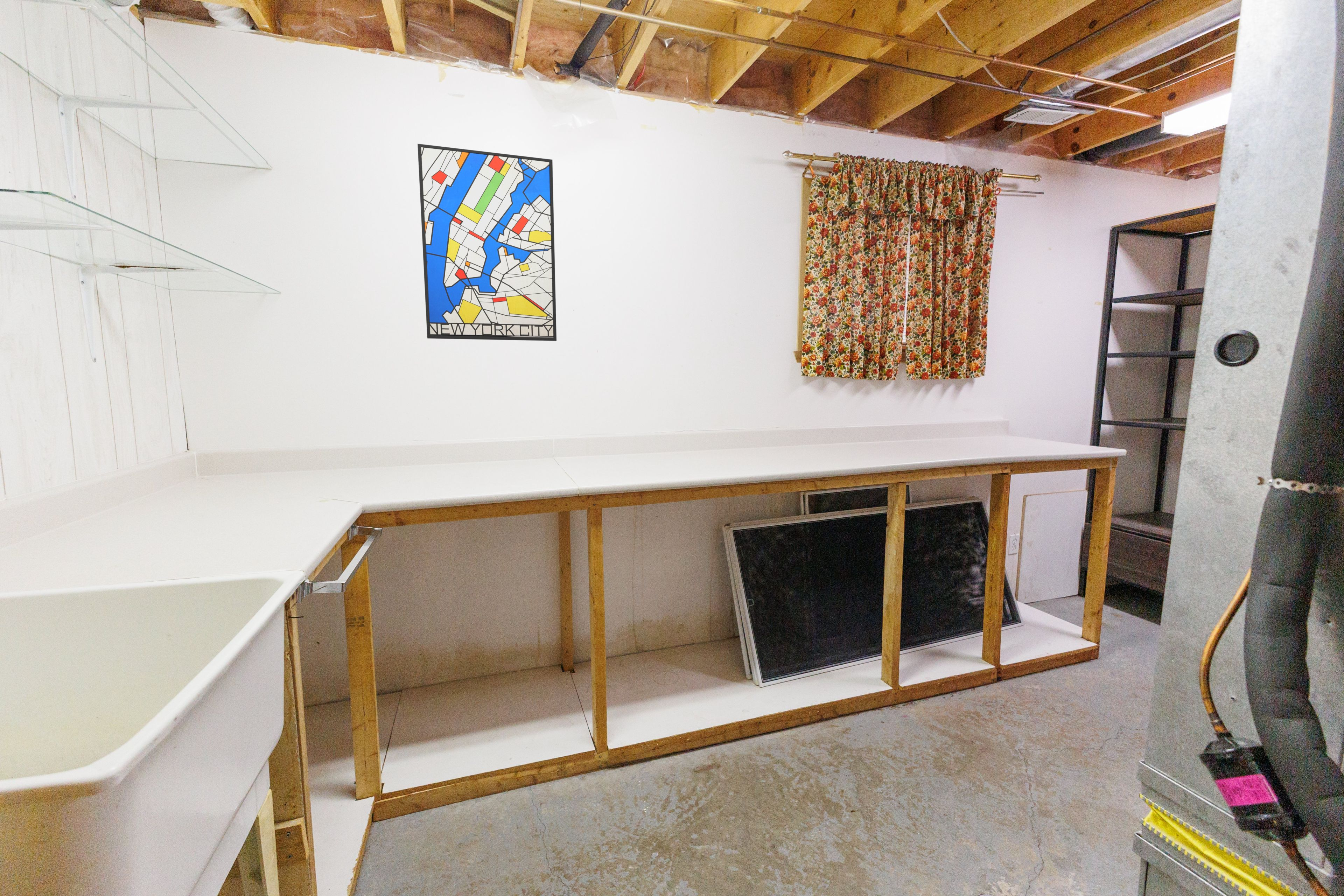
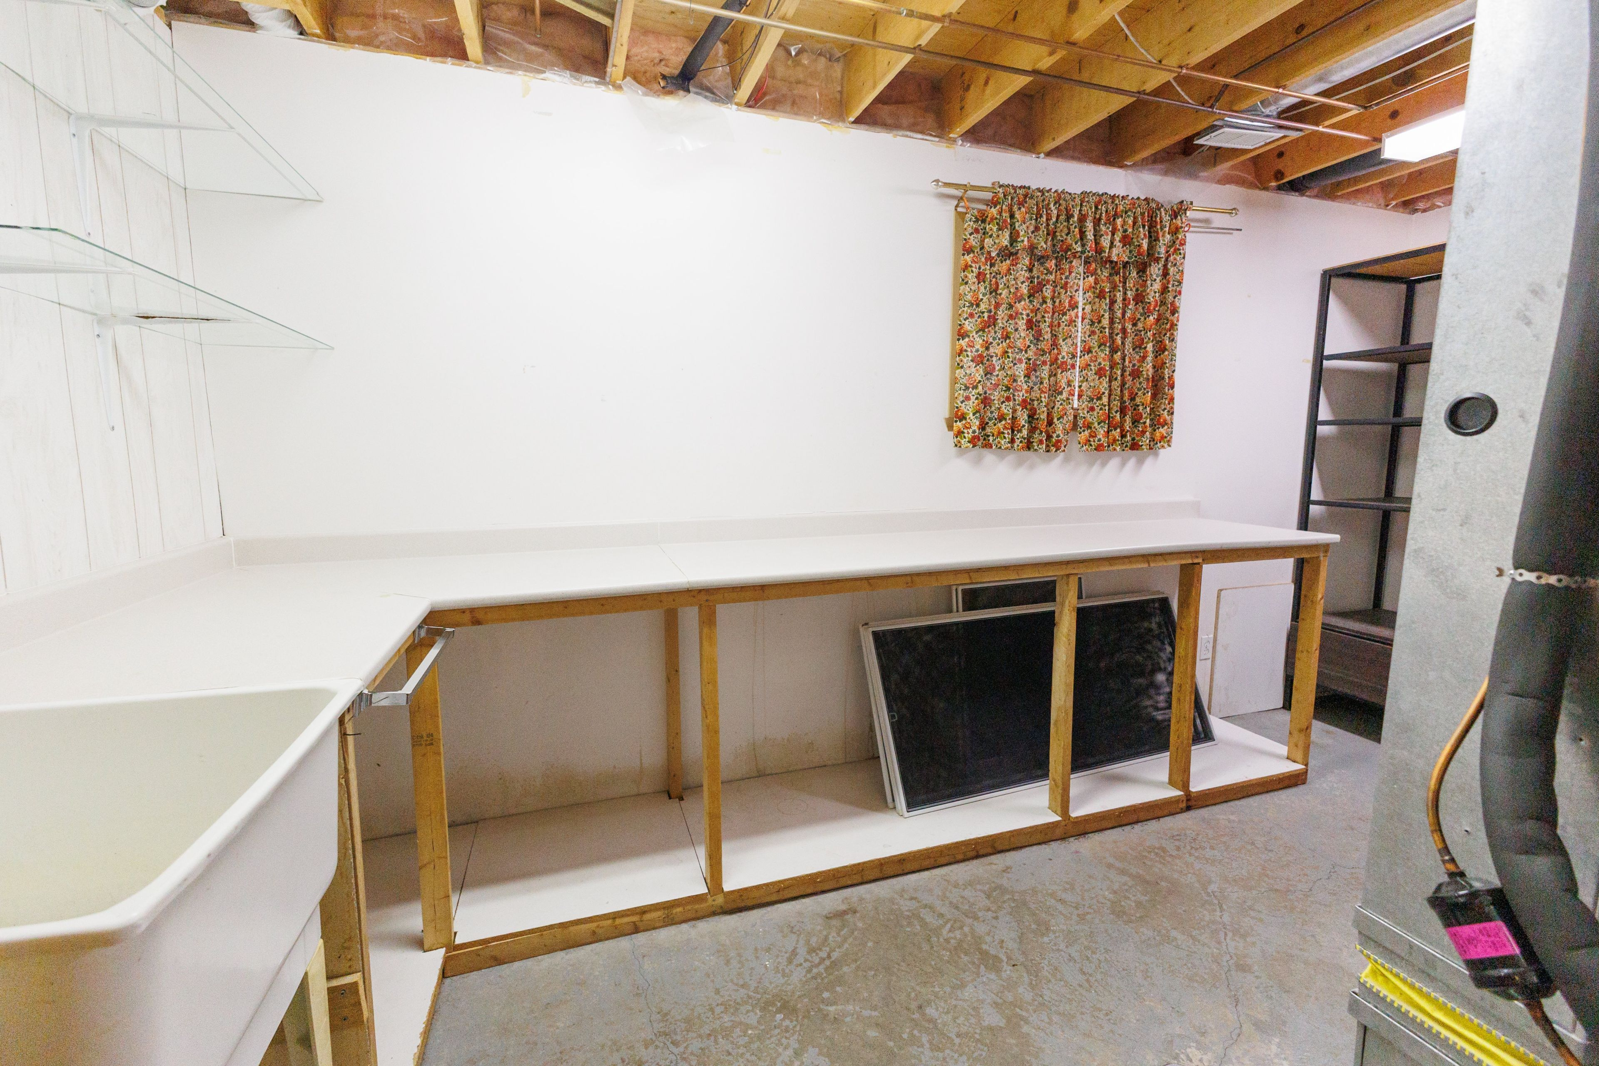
- wall art (491, 248)
